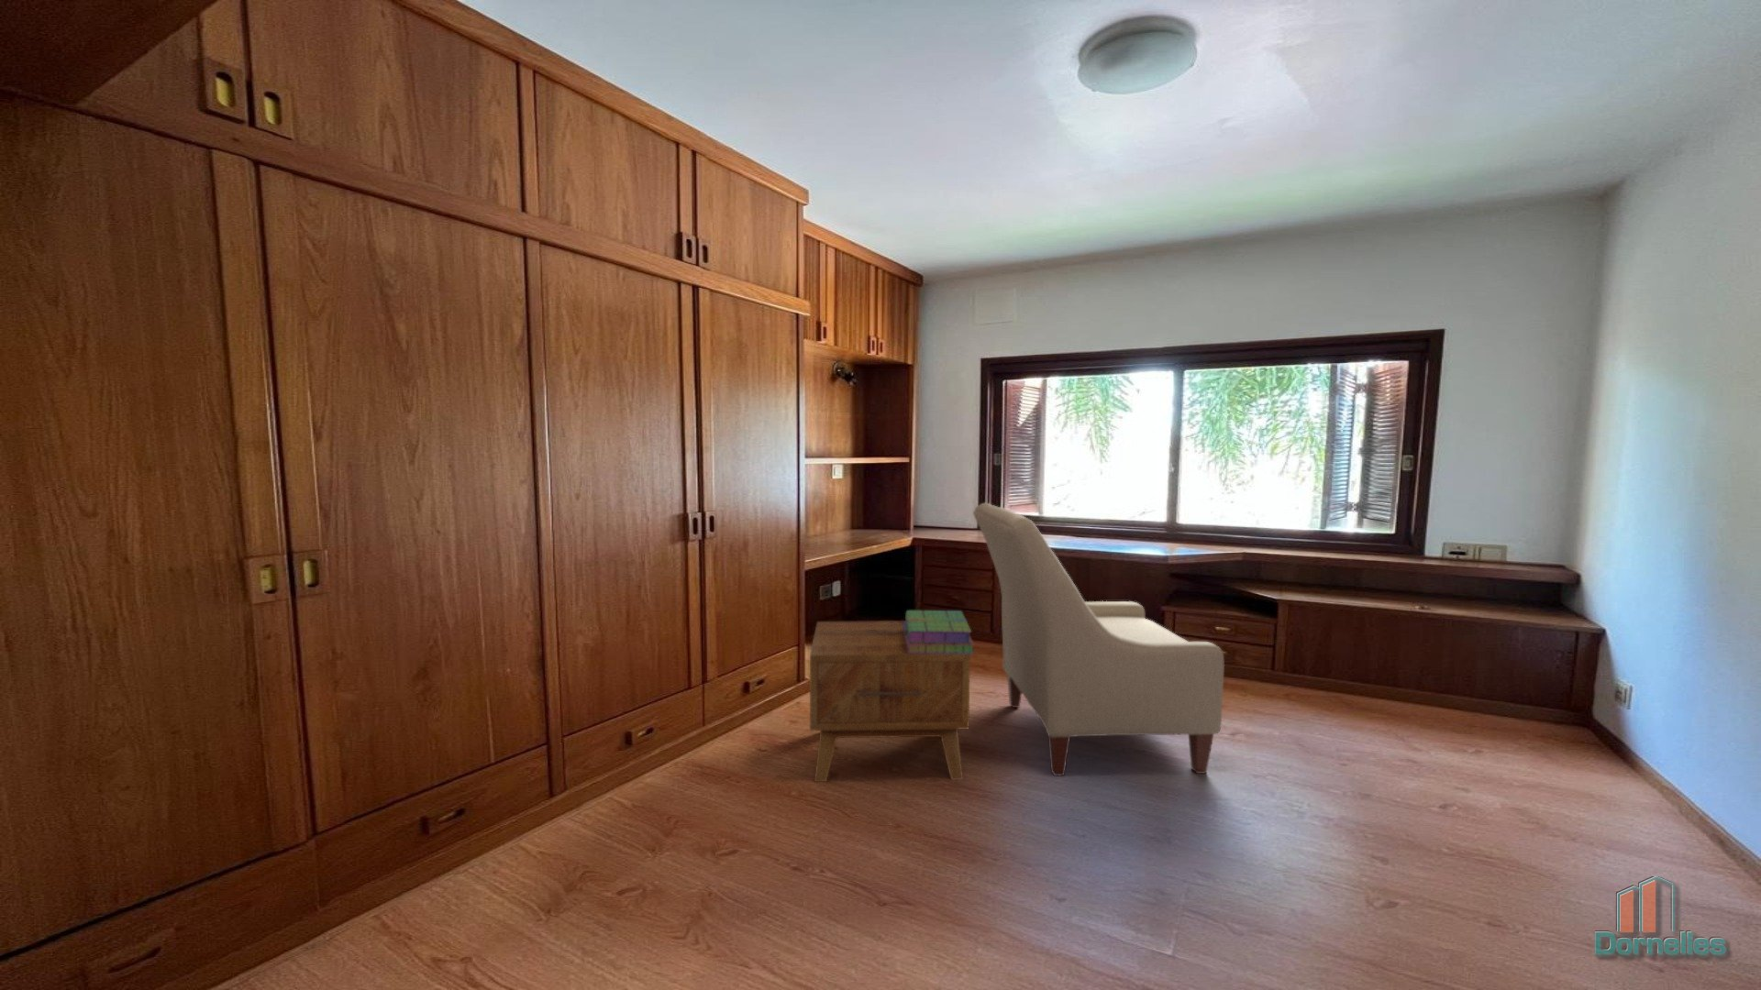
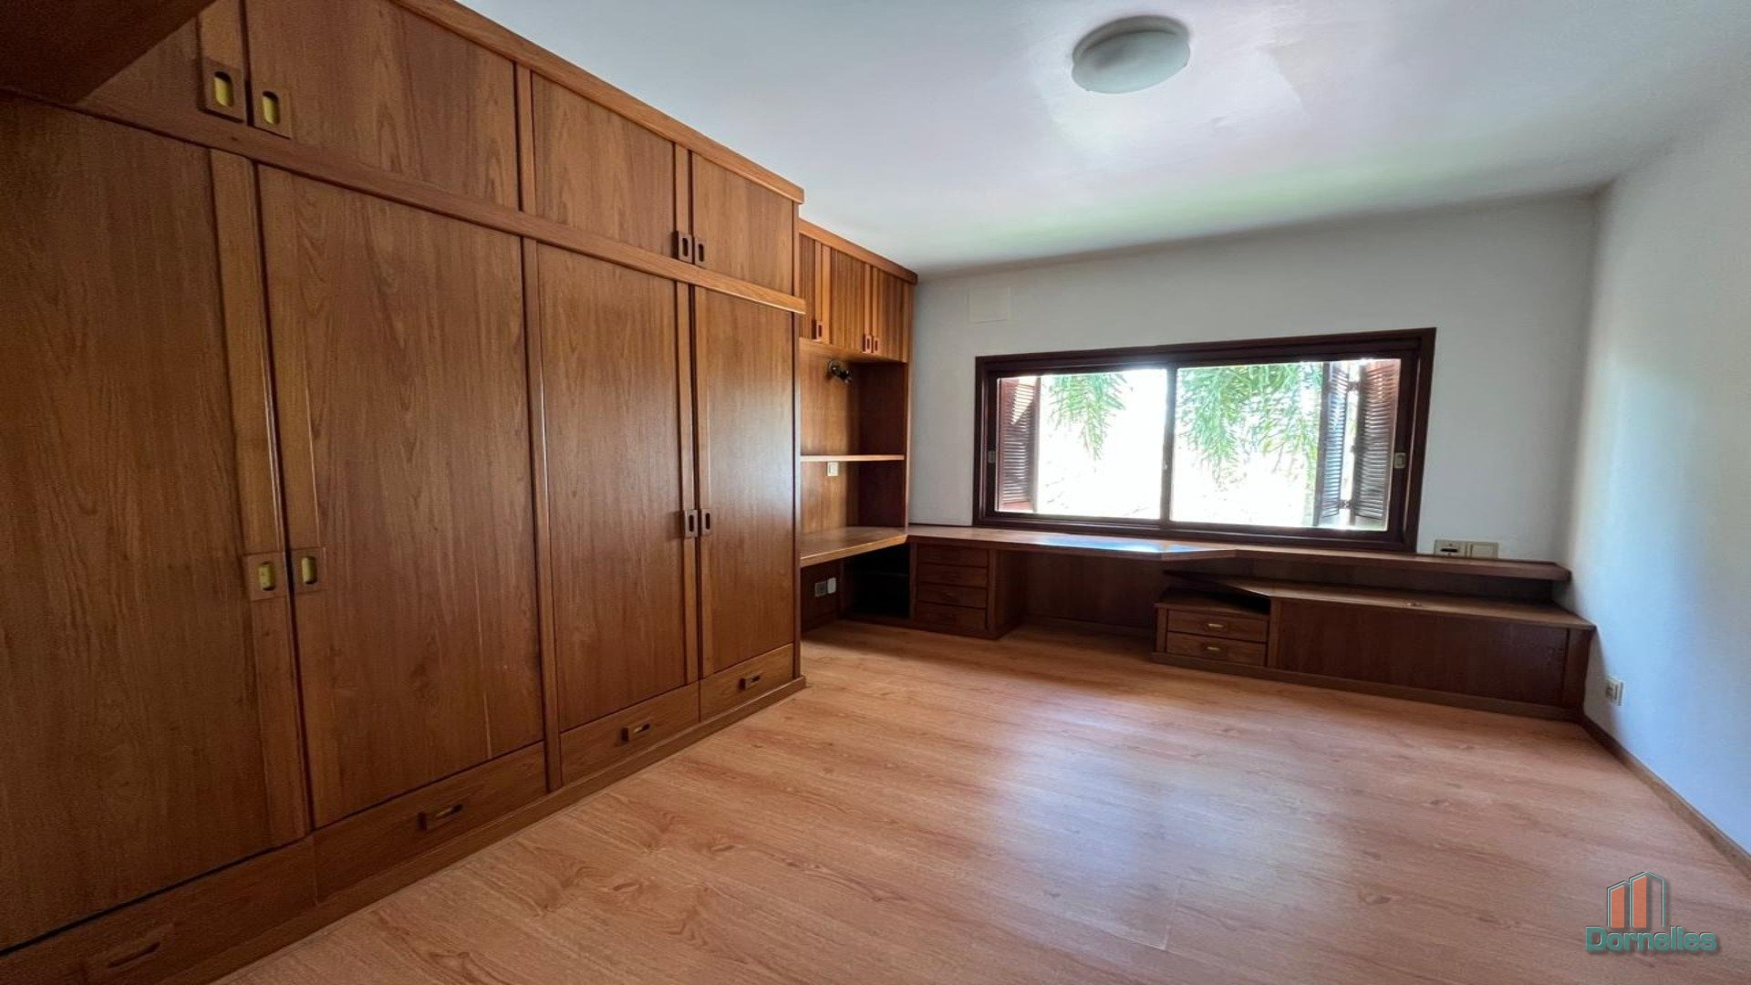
- stack of books (936, 630)
- side table (887, 696)
- chair (1084, 624)
